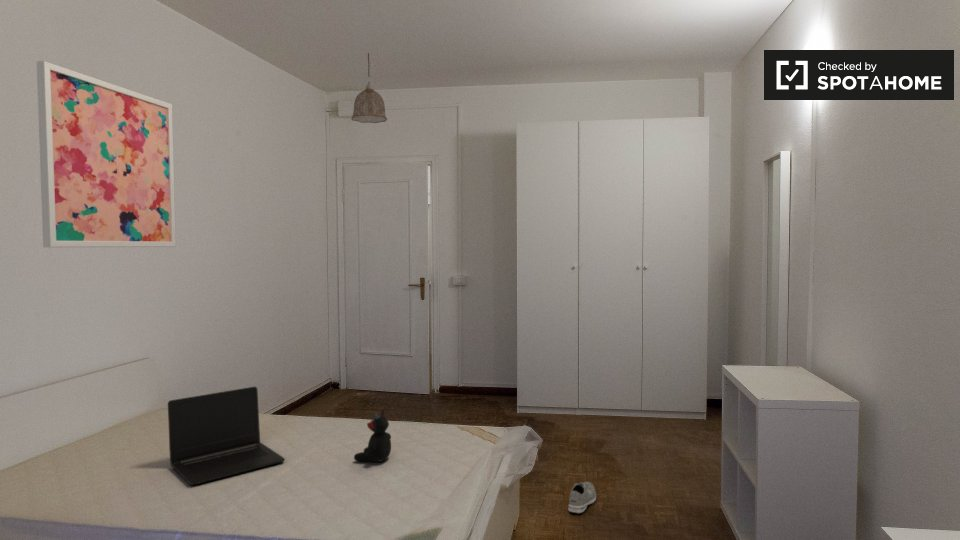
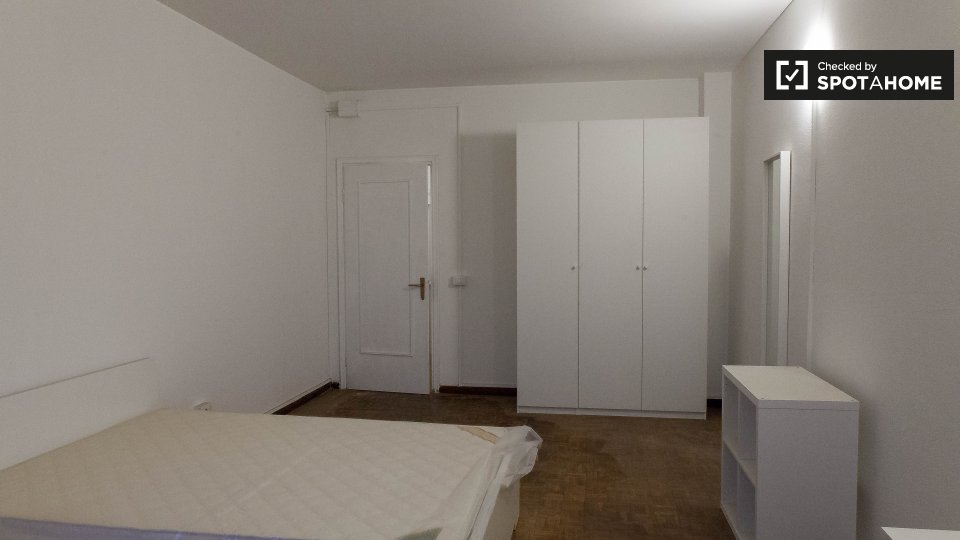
- wall art (115, 166)
- teddy bear (373, 435)
- sneaker (583, 492)
- laptop (226, 431)
- pendant lamp (368, 86)
